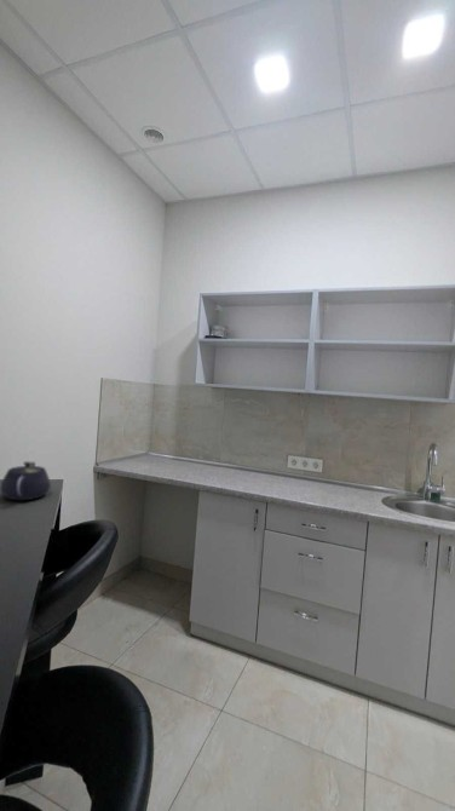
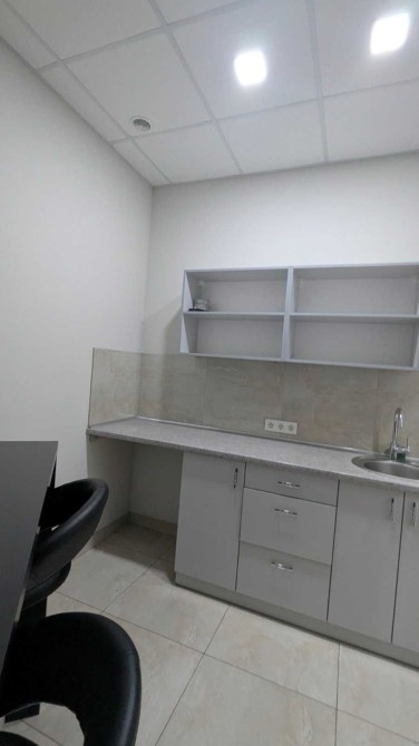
- teapot (27, 478)
